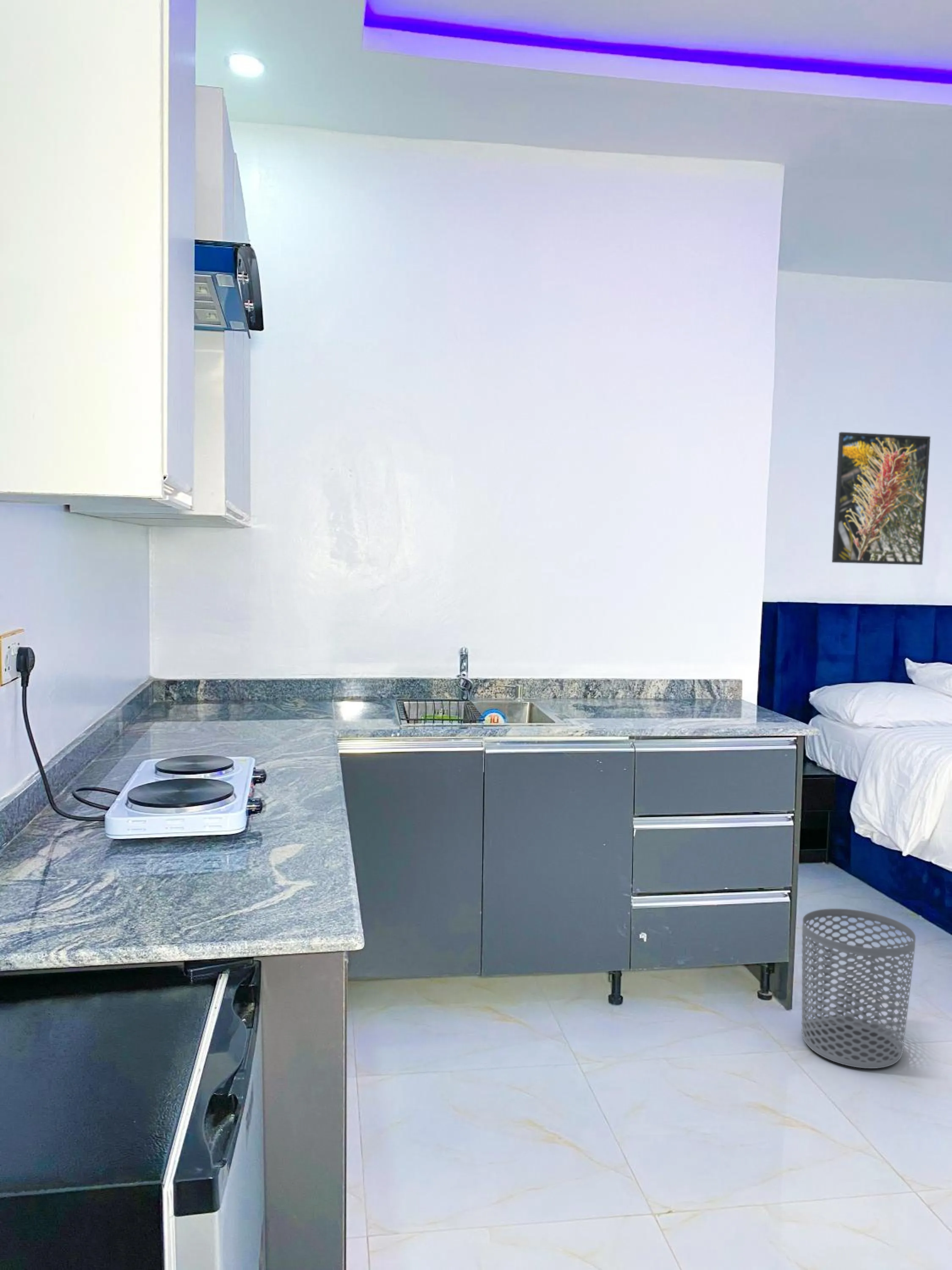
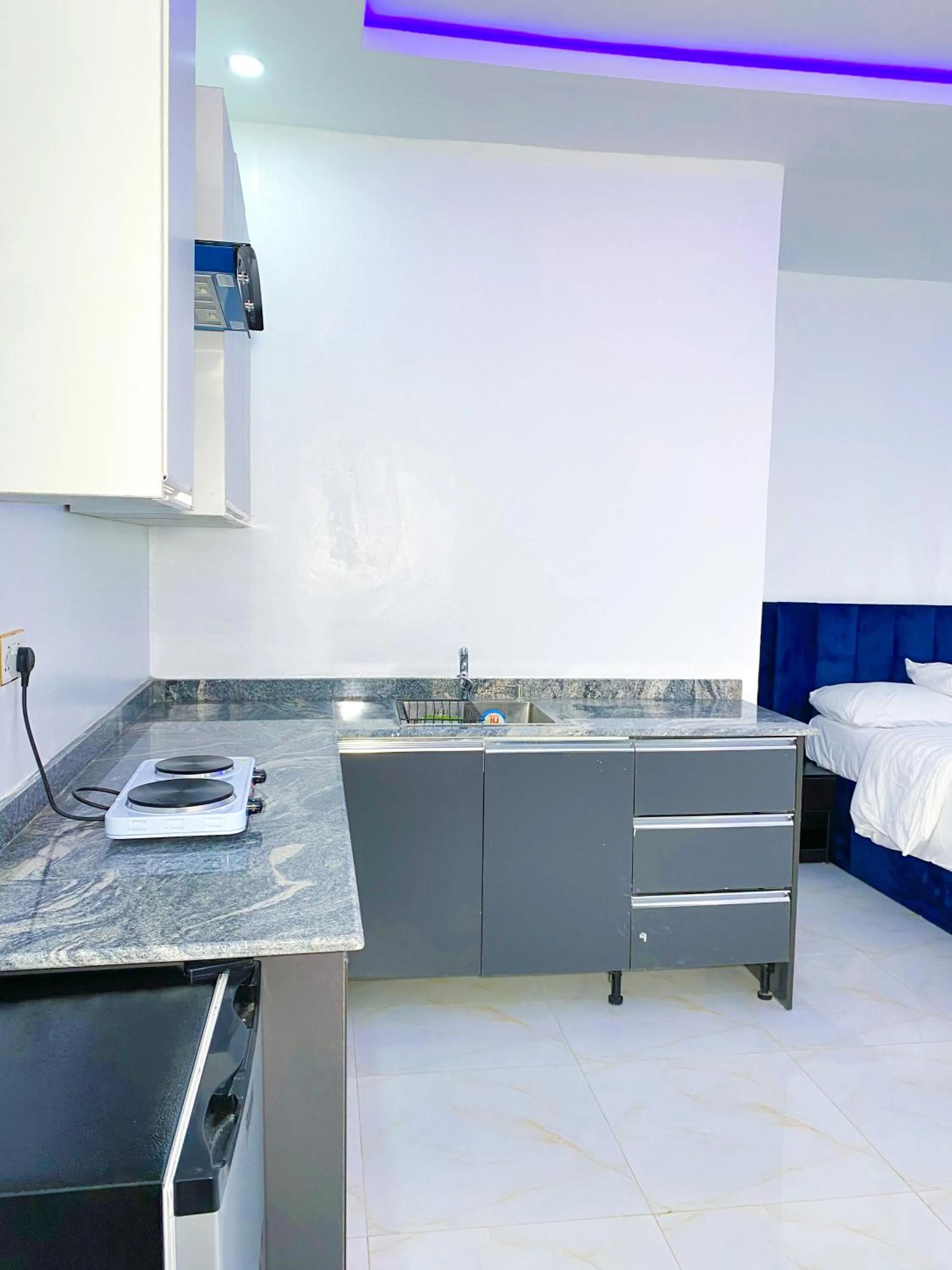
- waste bin (855, 988)
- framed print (881, 499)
